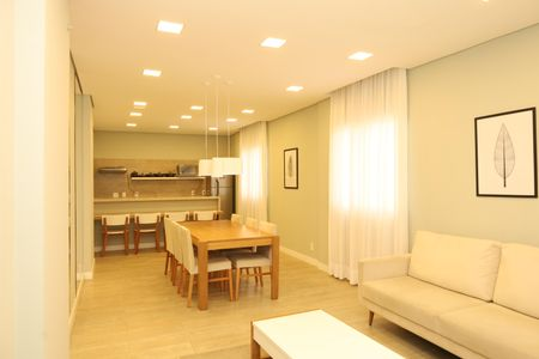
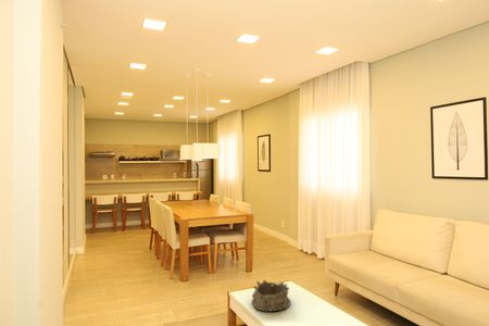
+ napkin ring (271, 293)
